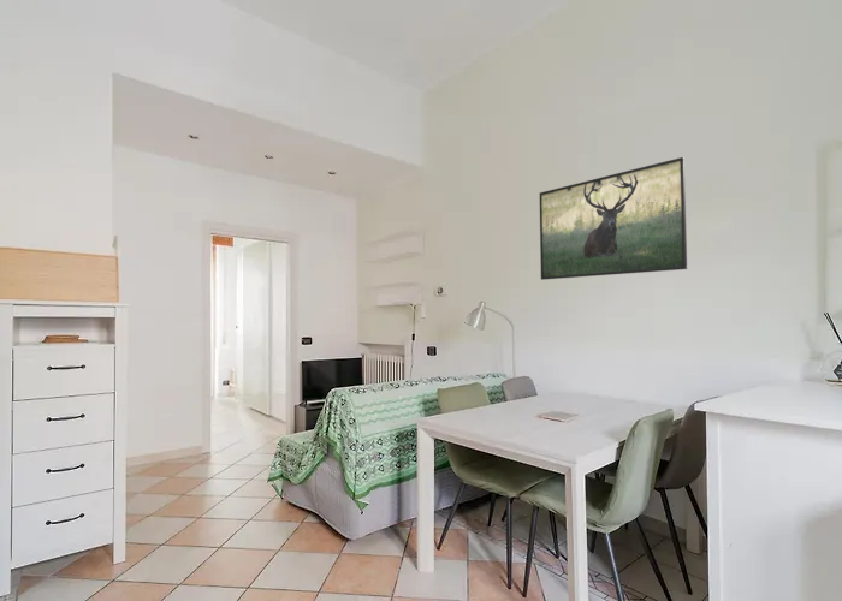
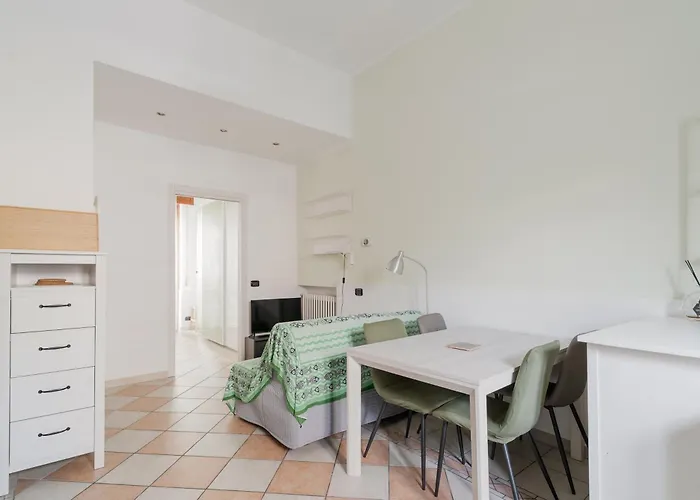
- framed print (604, 226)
